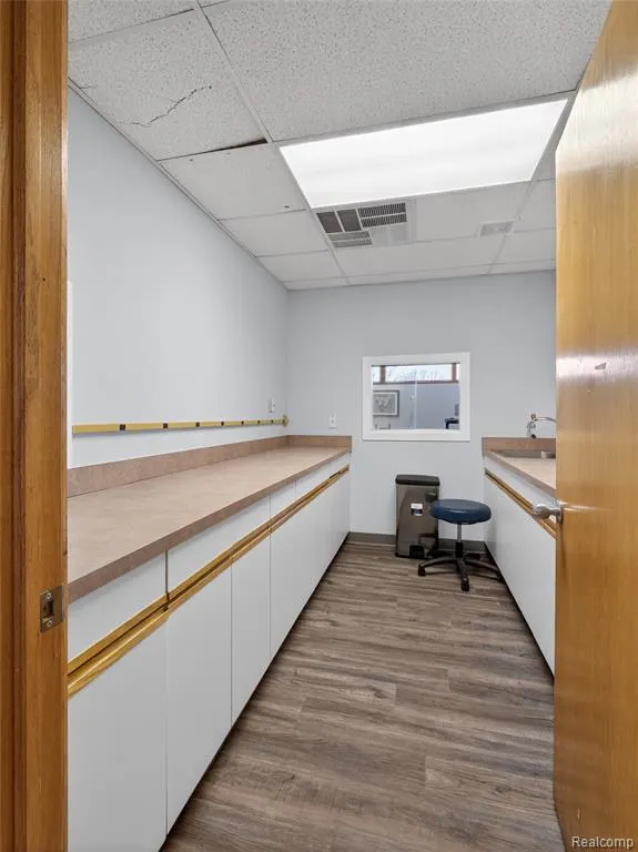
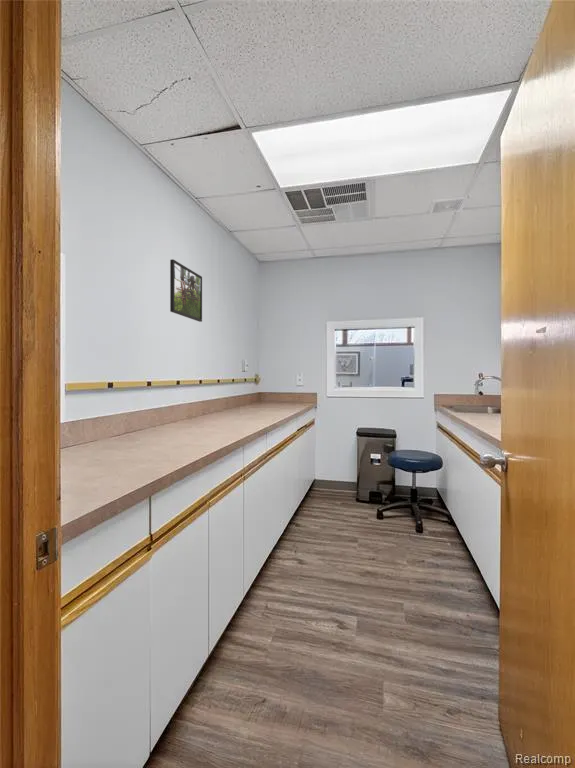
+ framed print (187, 292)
